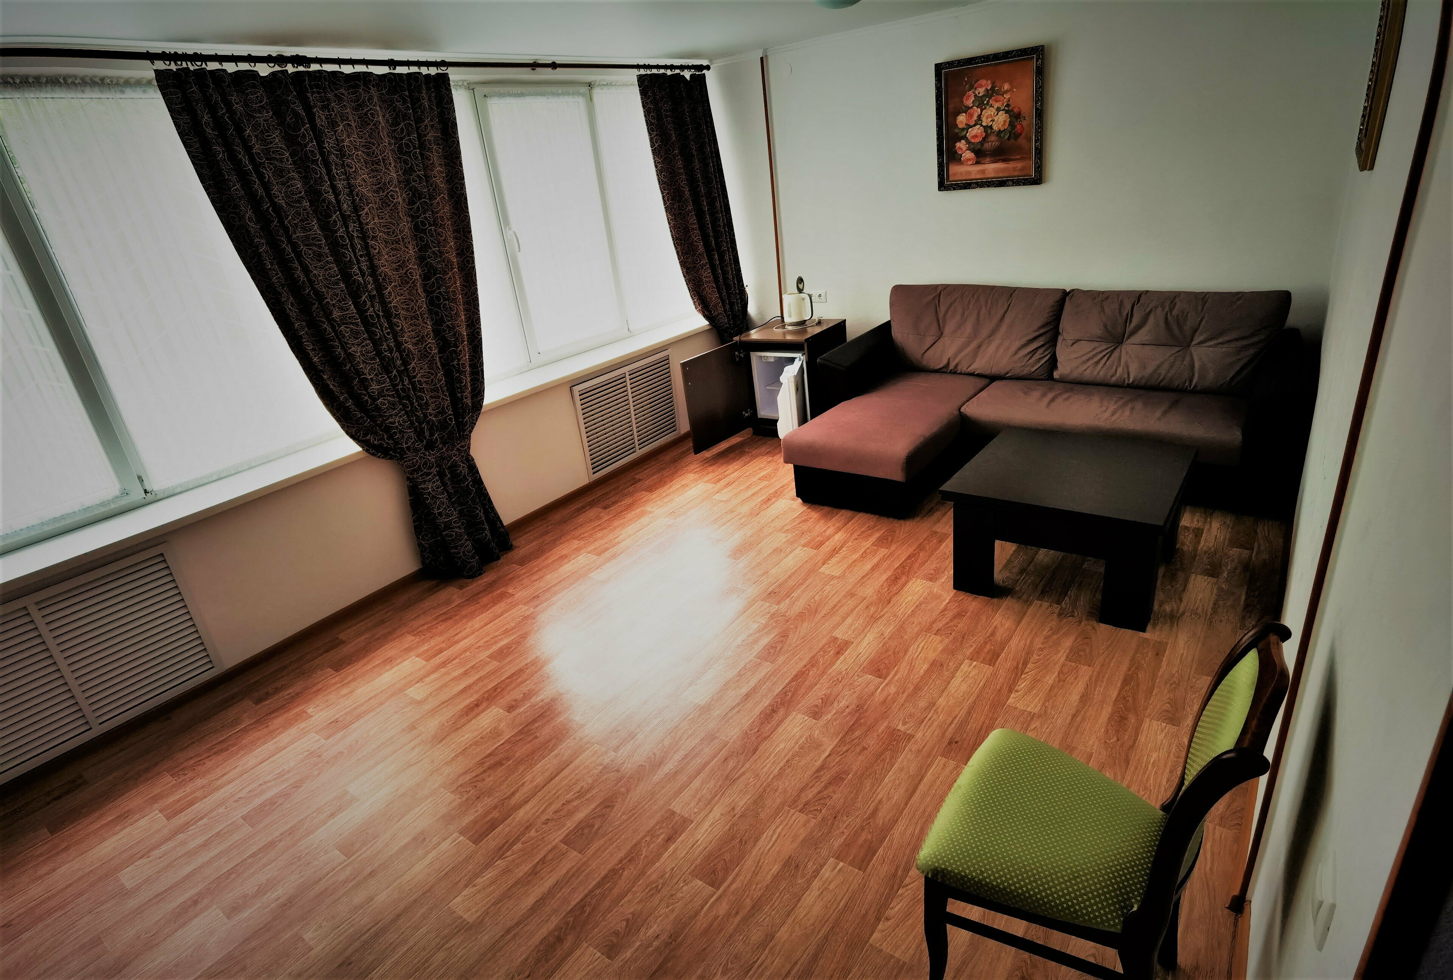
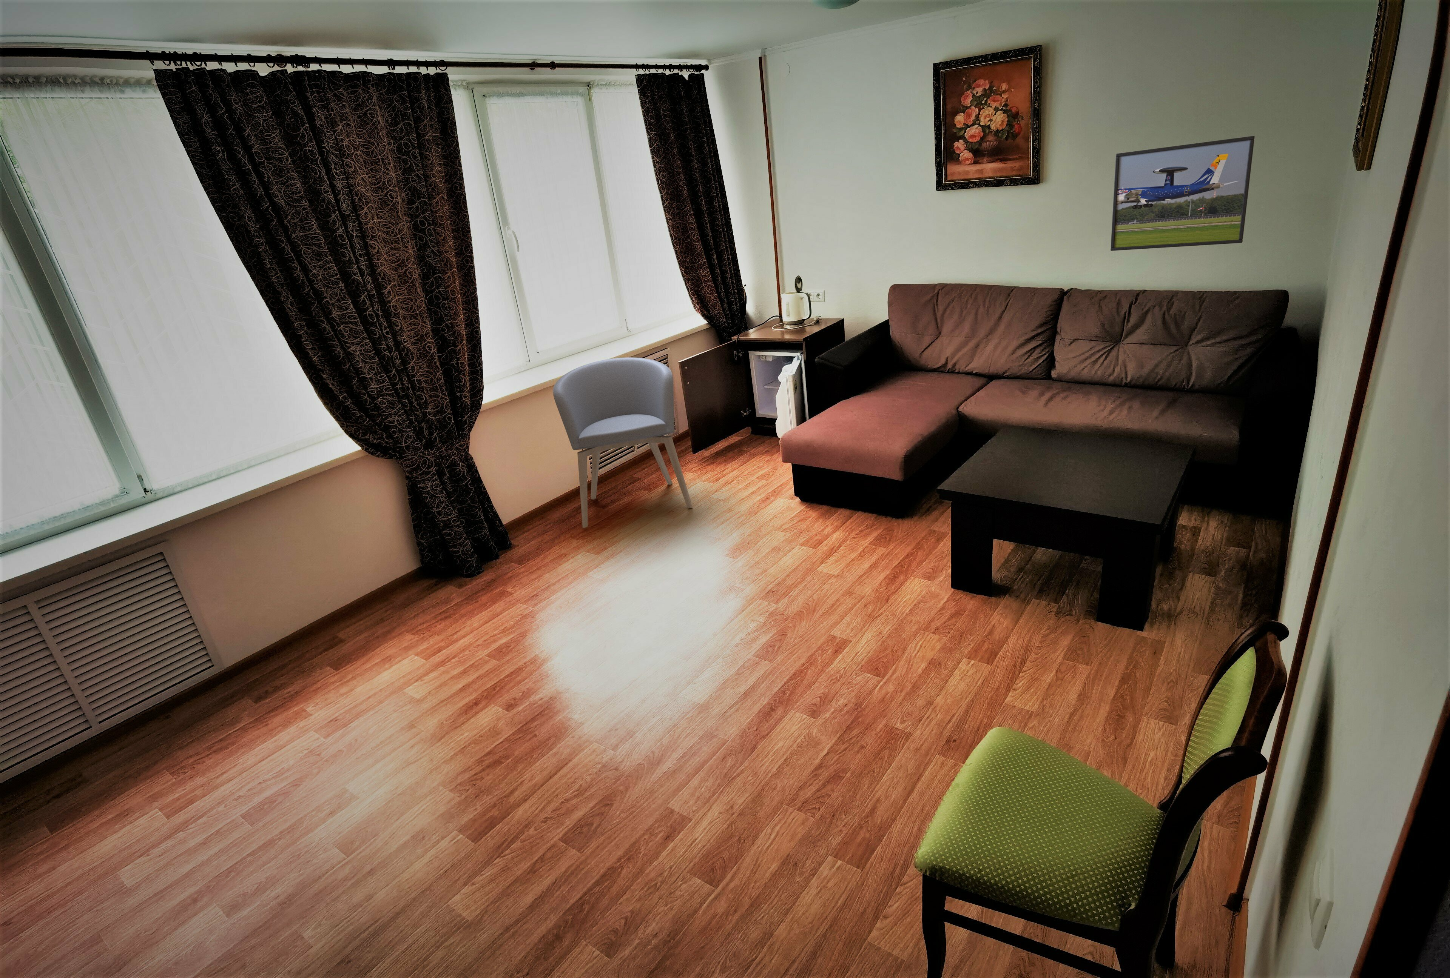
+ armchair (623, 440)
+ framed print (1178, 196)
